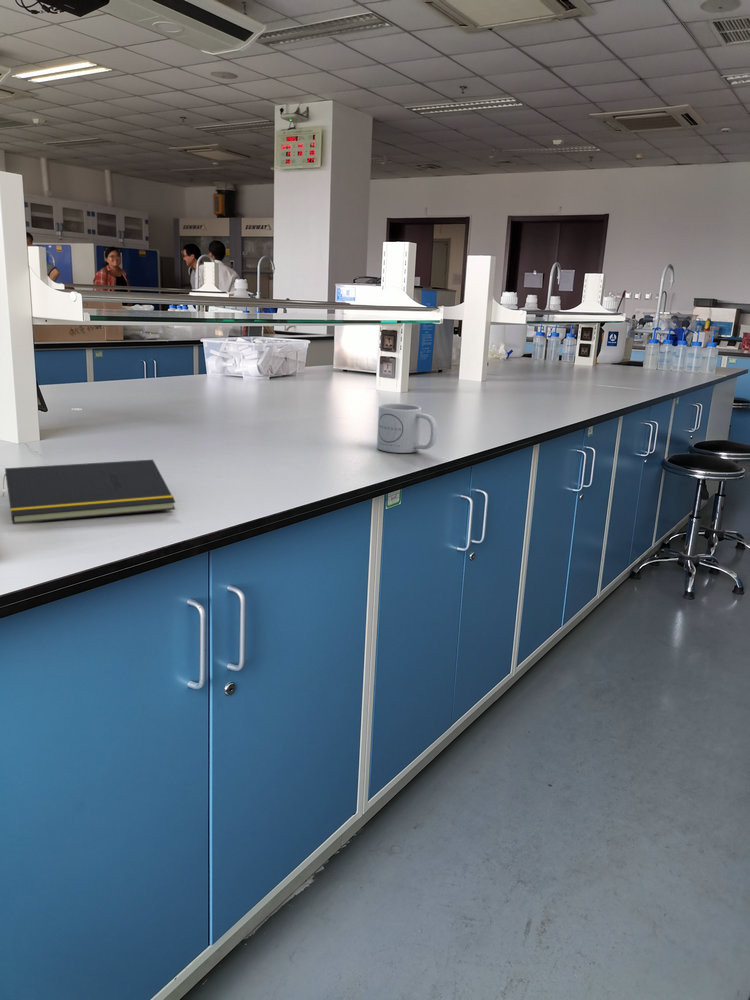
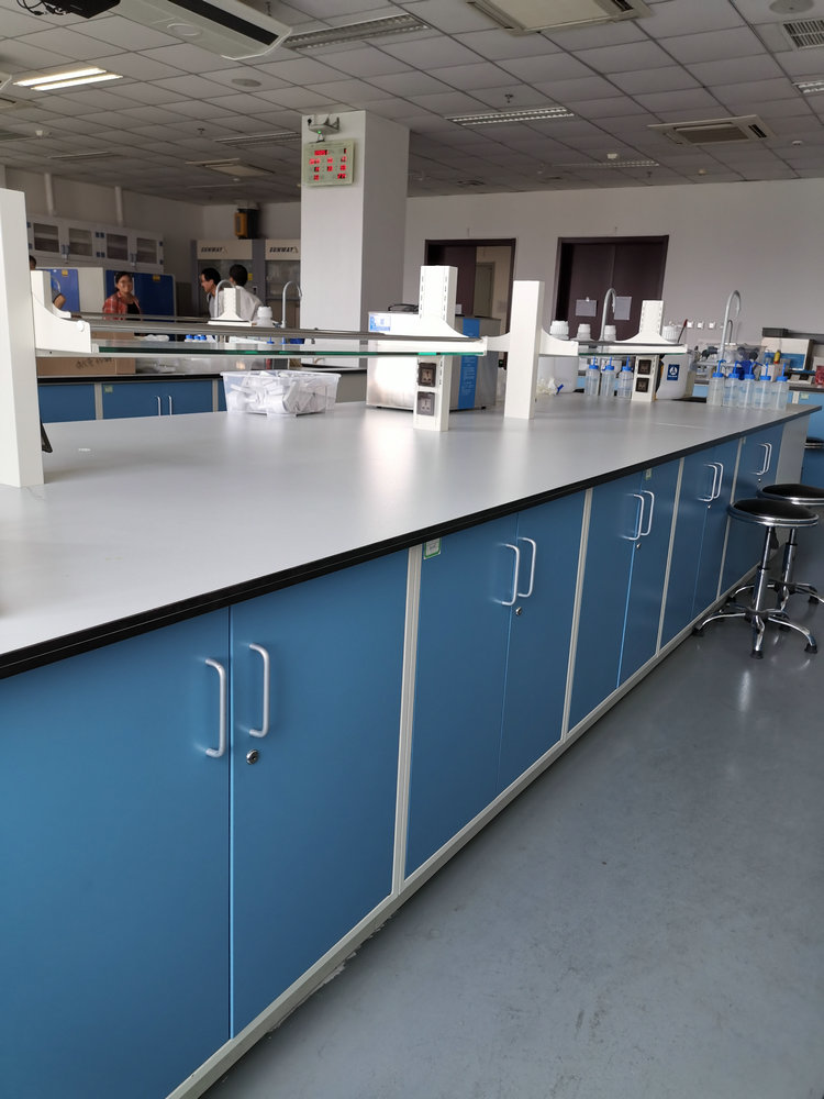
- mug (407, 429)
- notepad (89, 488)
